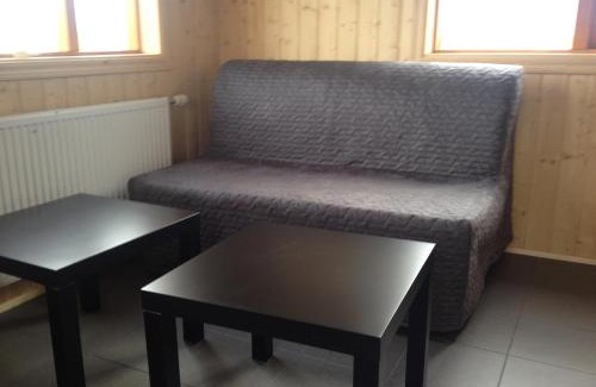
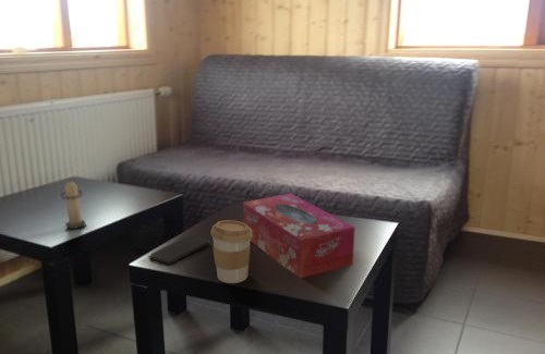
+ tissue box (294, 231)
+ candle (72, 203)
+ smartphone (180, 248)
+ coffee cup (231, 249)
